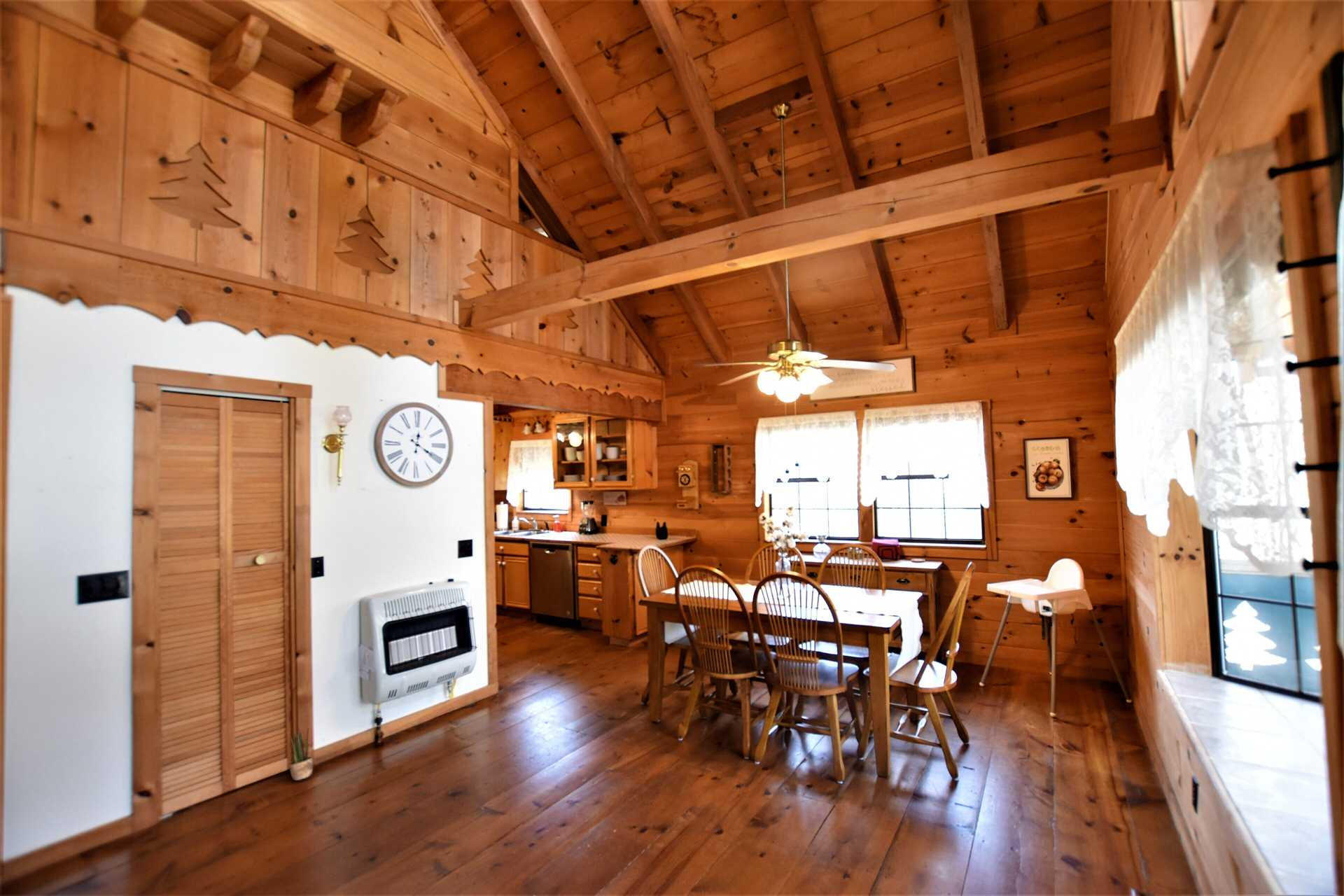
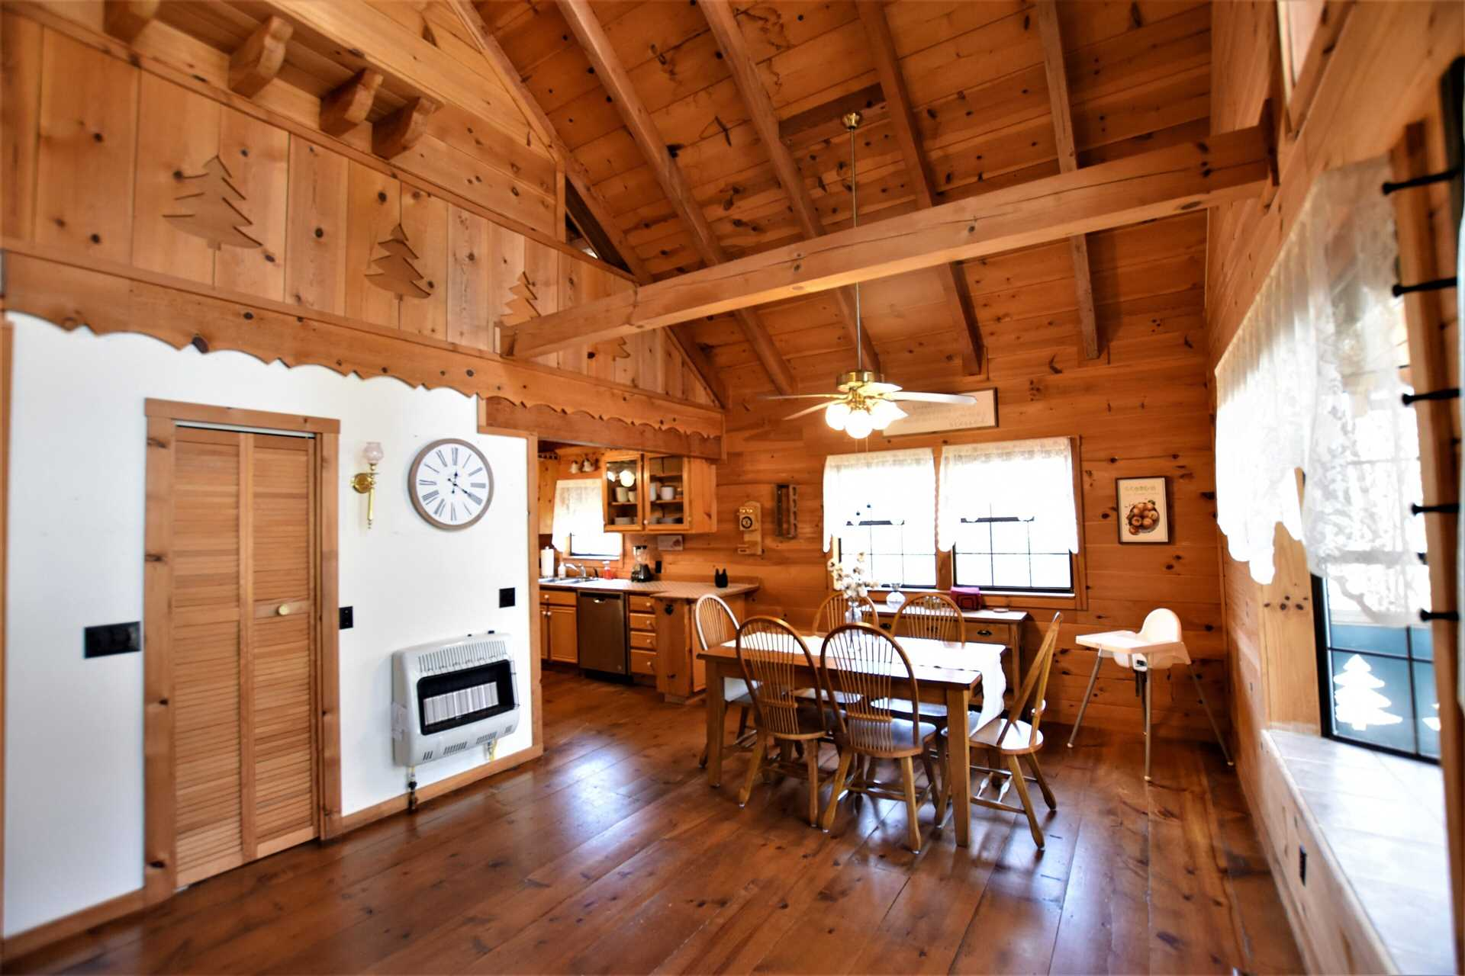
- potted plant (300, 752)
